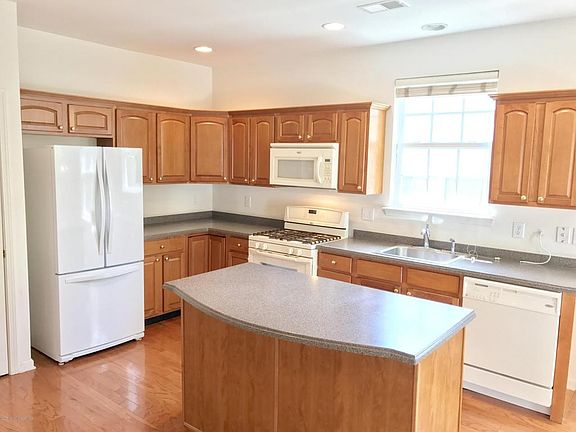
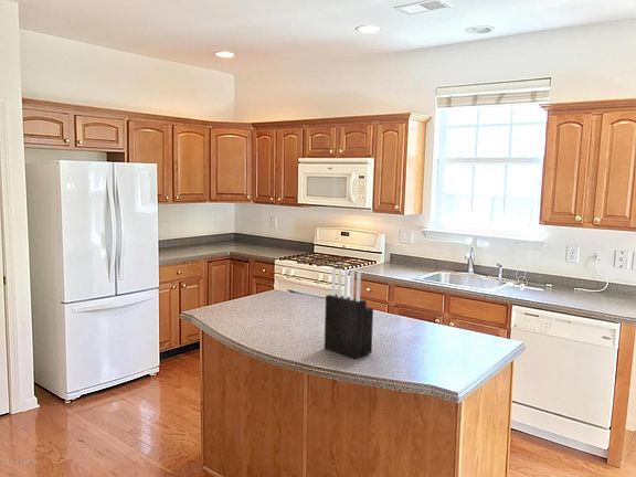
+ knife block (350, 310)
